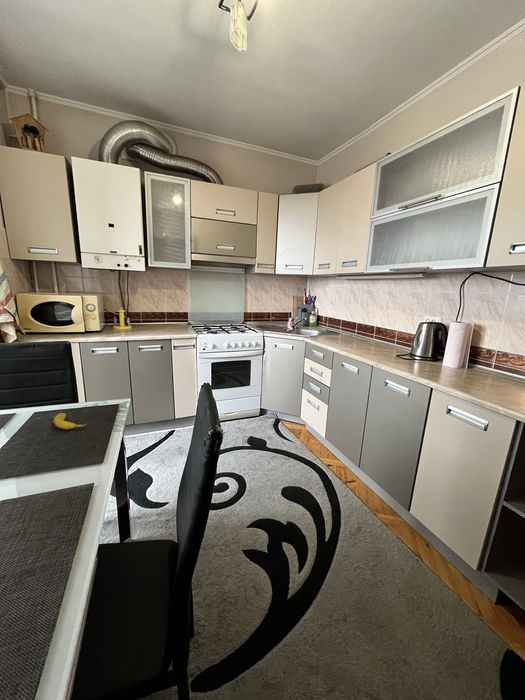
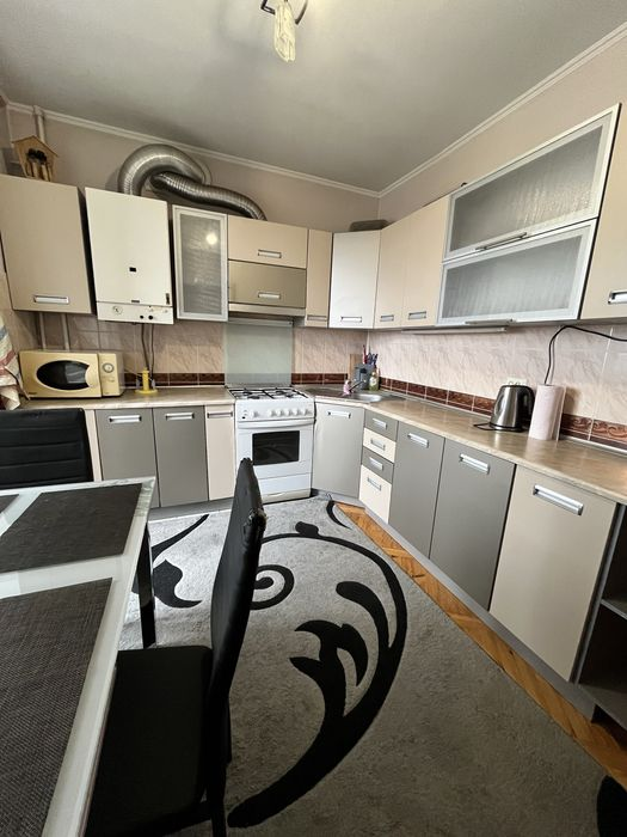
- banana (69, 422)
